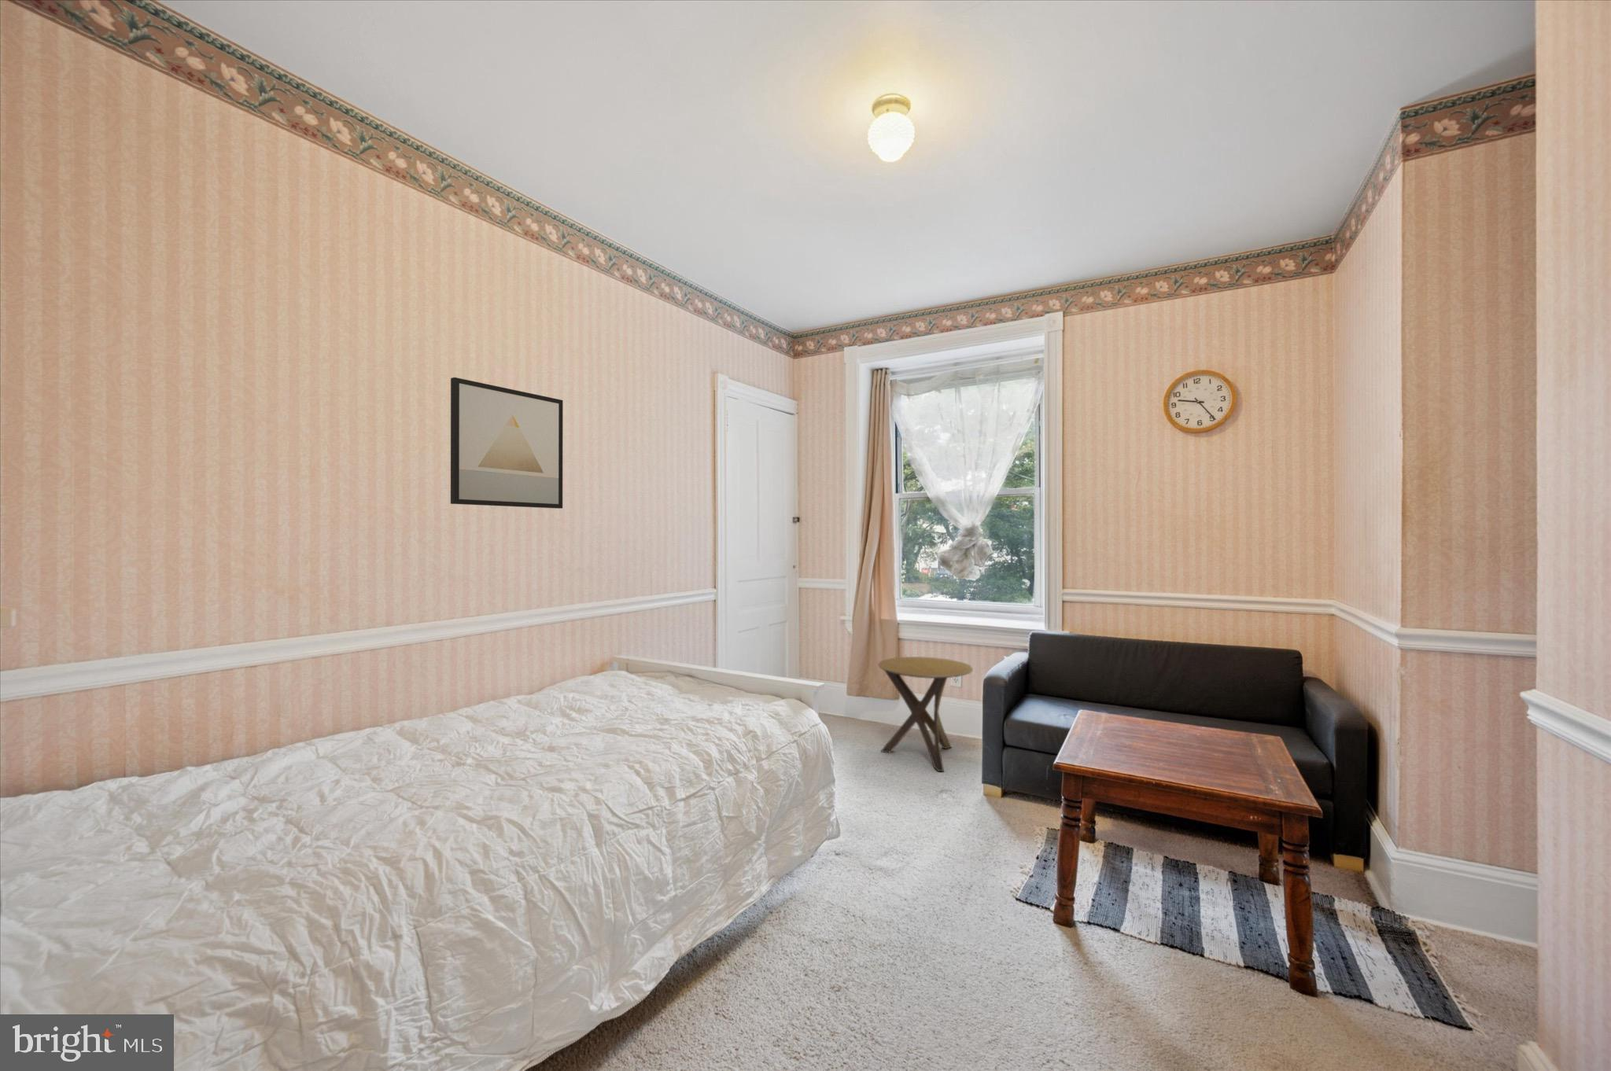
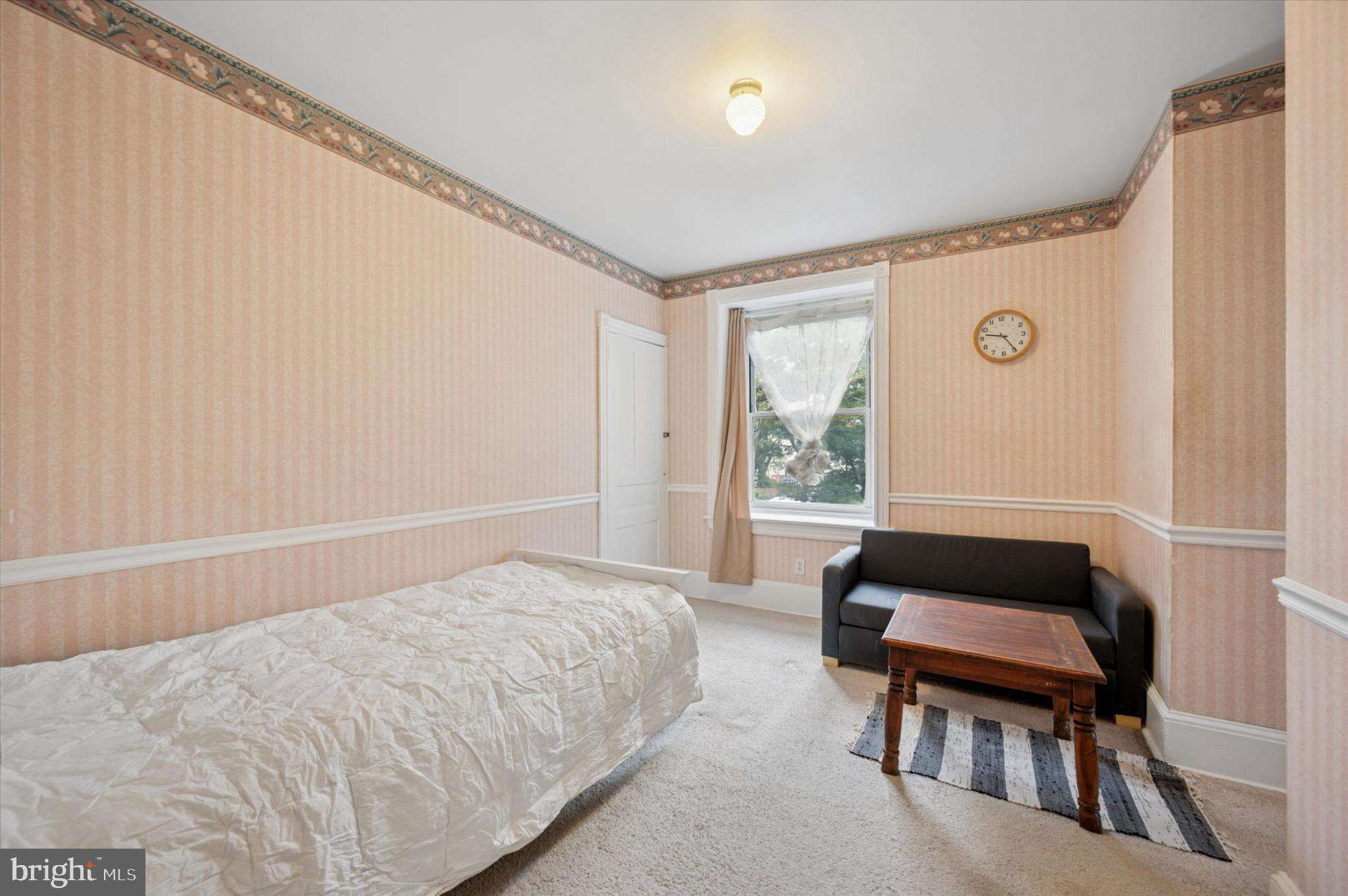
- side table (924, 710)
- wall art (510, 447)
